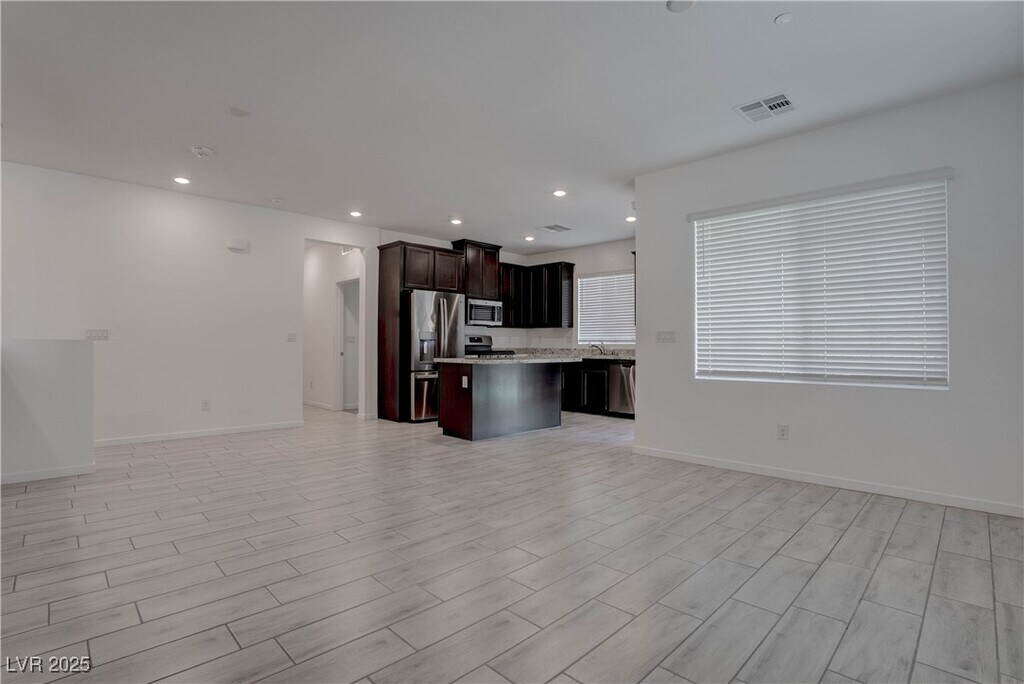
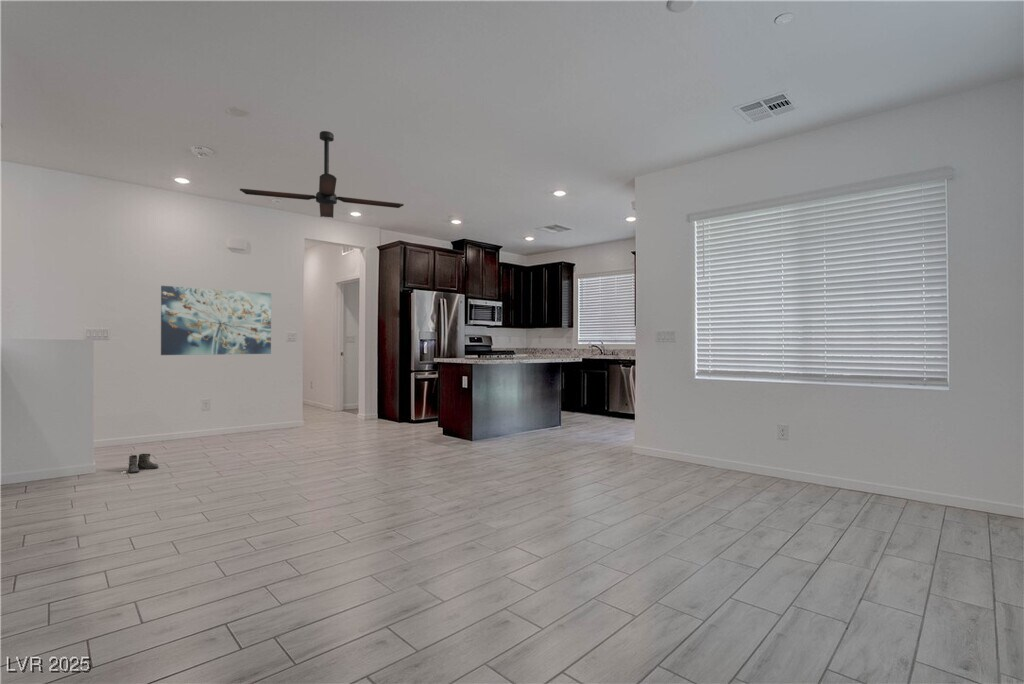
+ ceiling fan (326, 168)
+ wall art (219, 322)
+ boots (140, 462)
